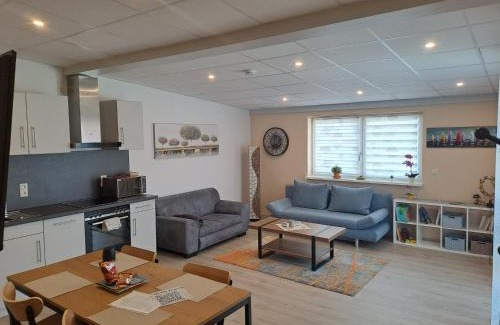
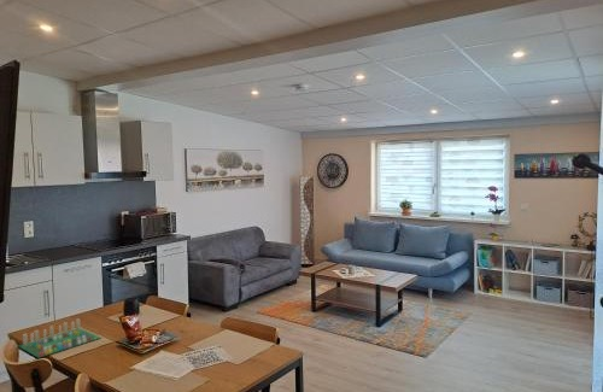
+ board game (60, 335)
